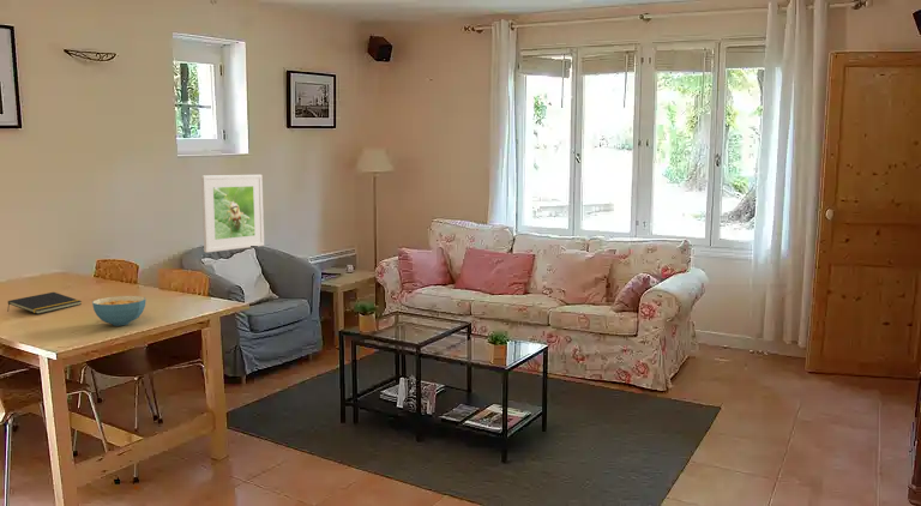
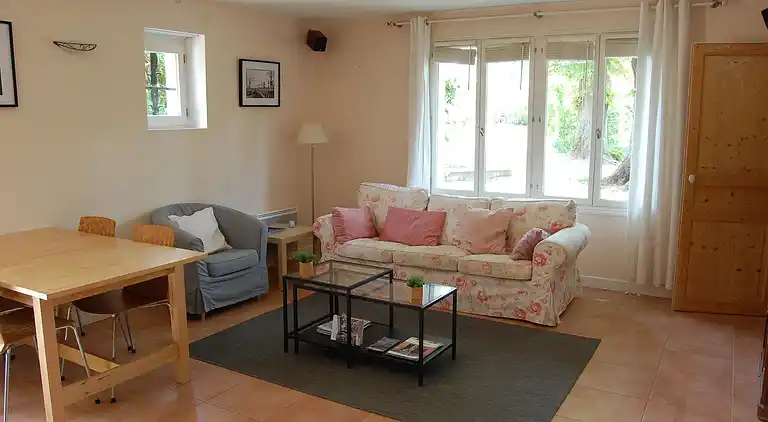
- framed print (234, 212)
- notepad (46, 302)
- cereal bowl (119, 312)
